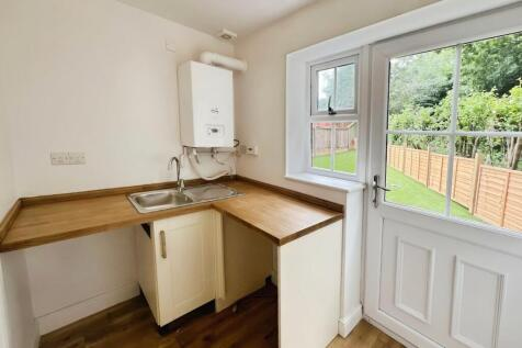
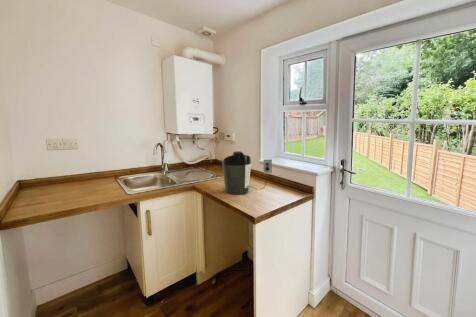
+ coffee maker (245, 171)
